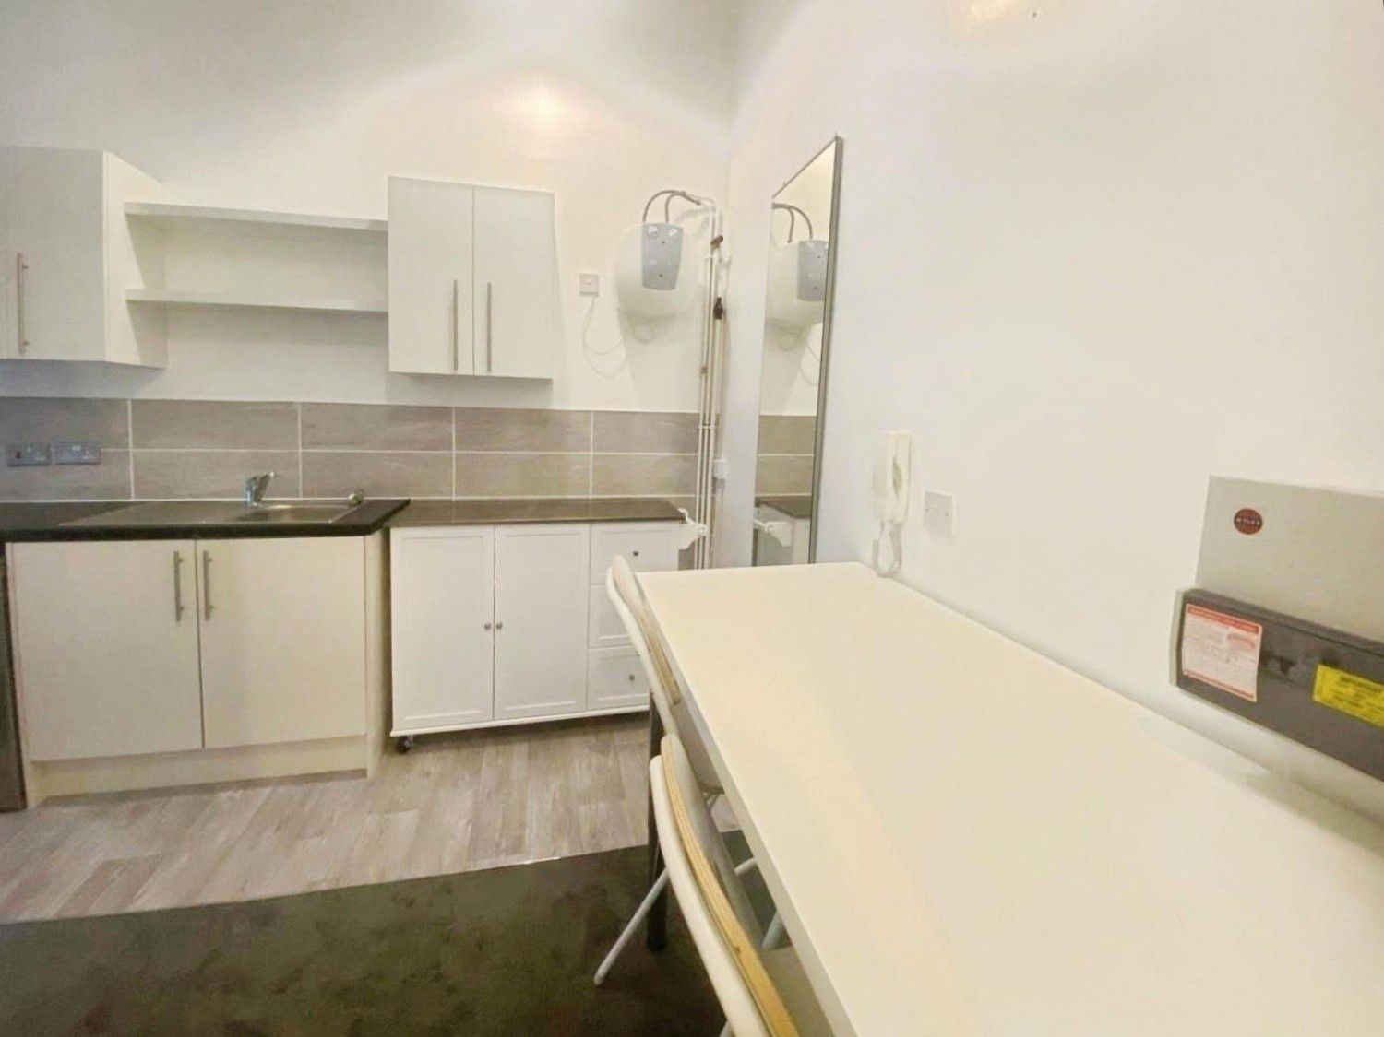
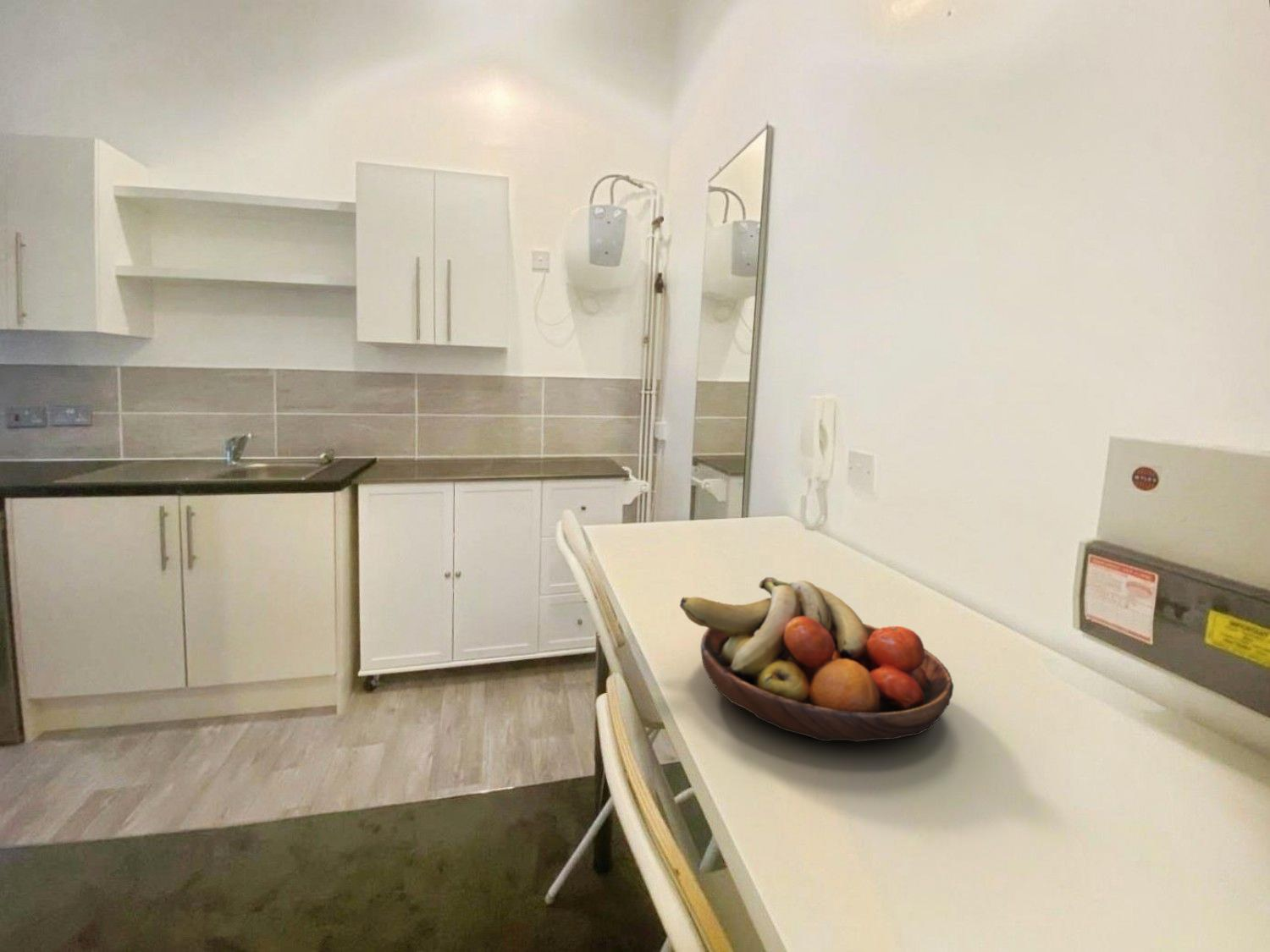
+ fruit bowl (819, 643)
